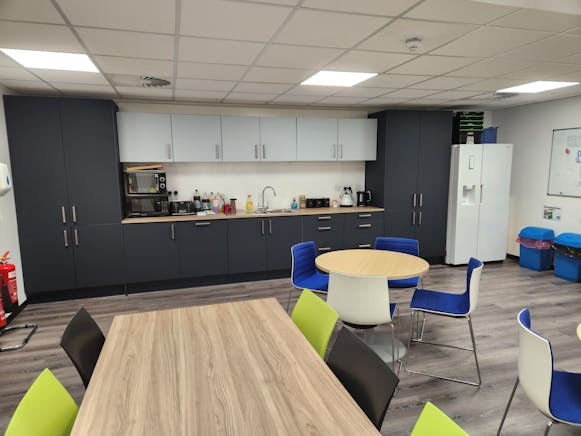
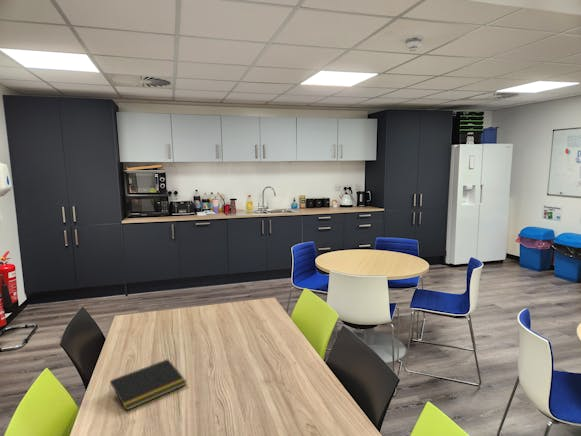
+ notepad (149, 382)
